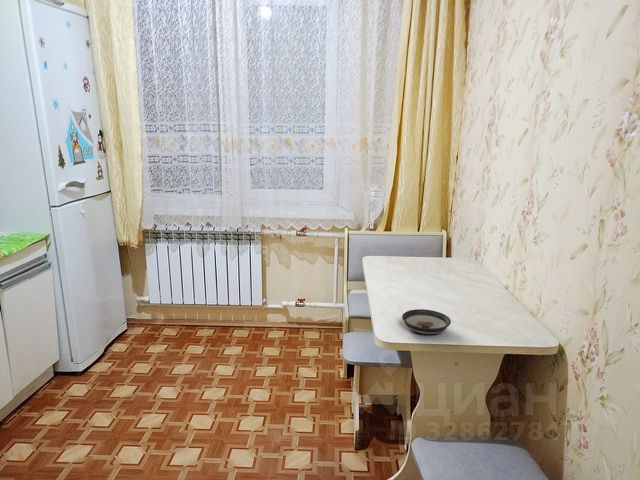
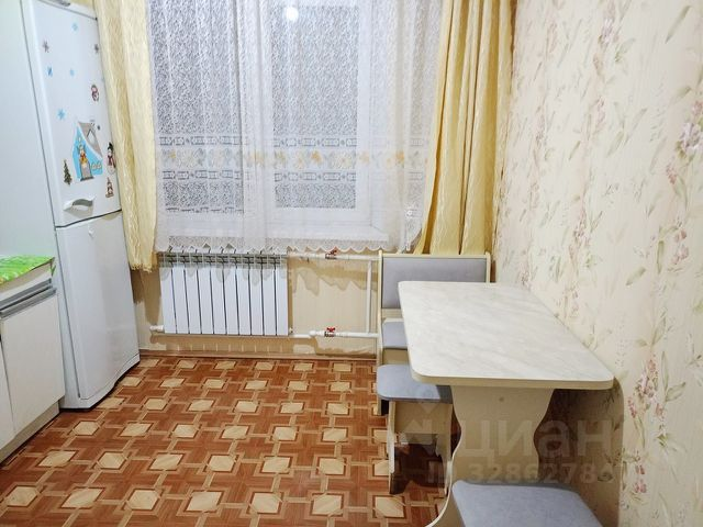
- saucer (425, 323)
